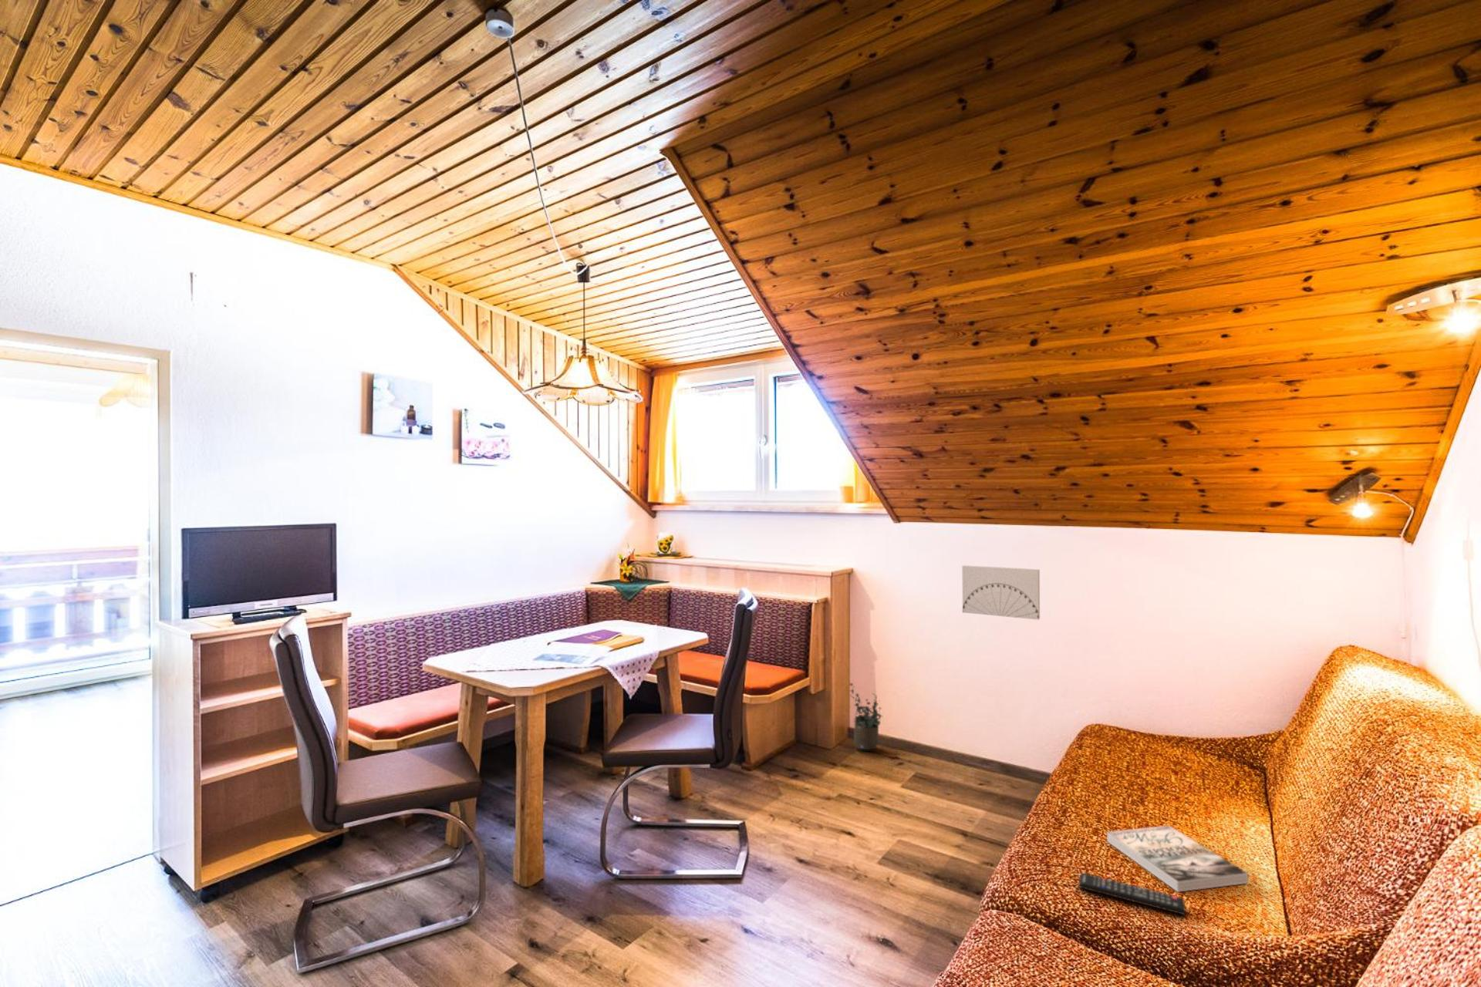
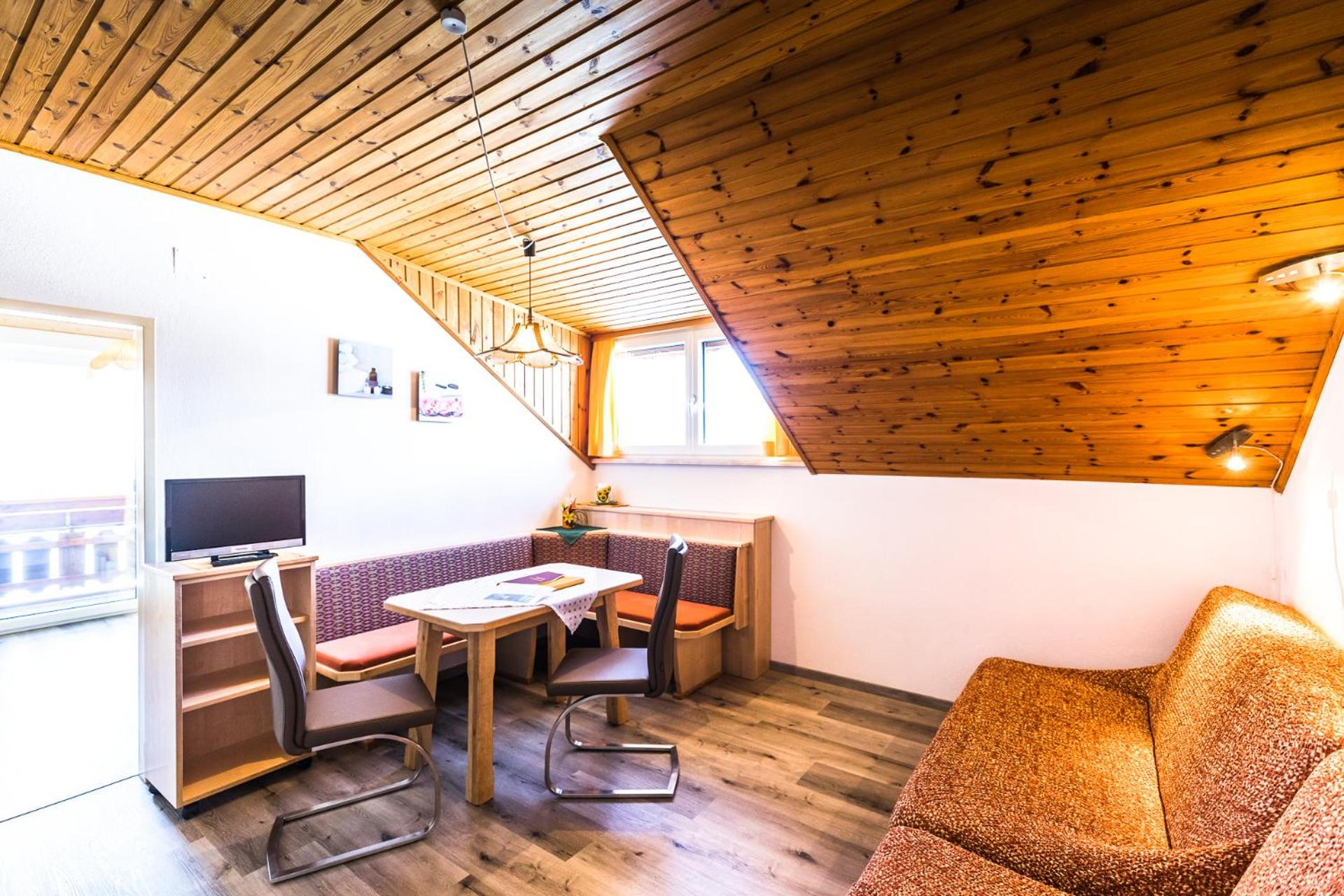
- potted plant (865, 717)
- book (1174, 856)
- wall art (999, 592)
- remote control (1131, 893)
